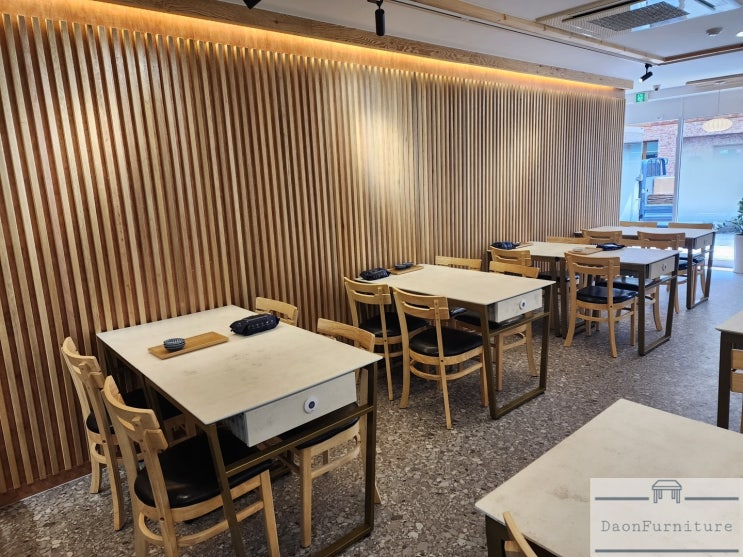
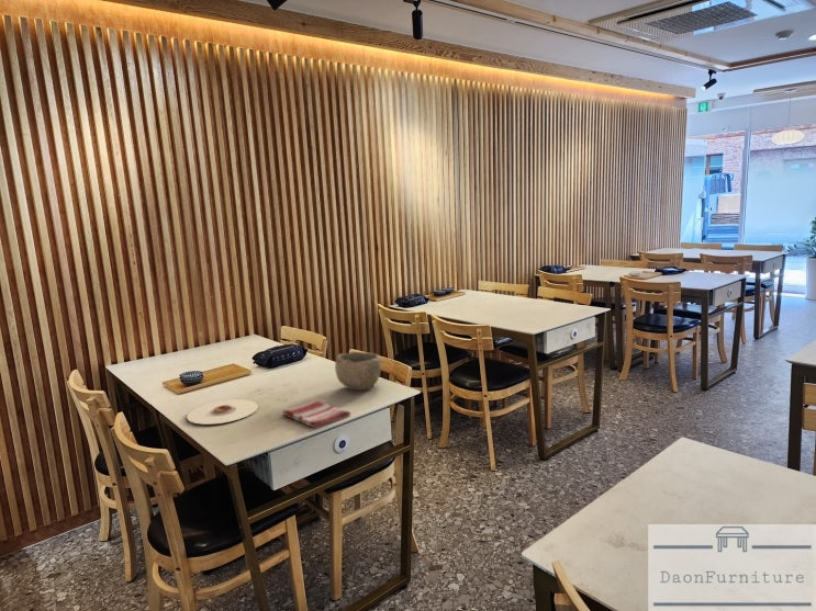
+ dish towel (315, 411)
+ bowl (358, 371)
+ plate (223, 408)
